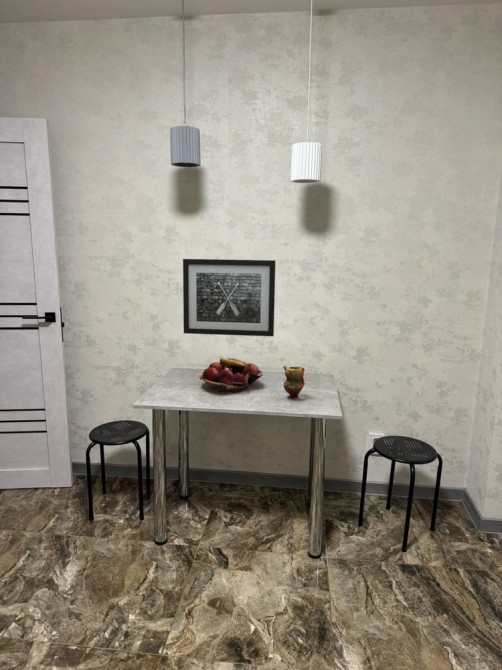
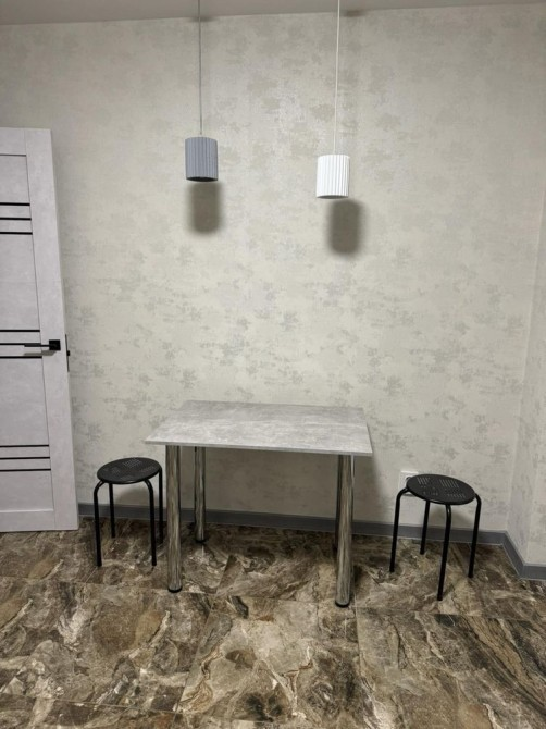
- teapot (295, 380)
- fruit basket (230, 373)
- wall art (228, 297)
